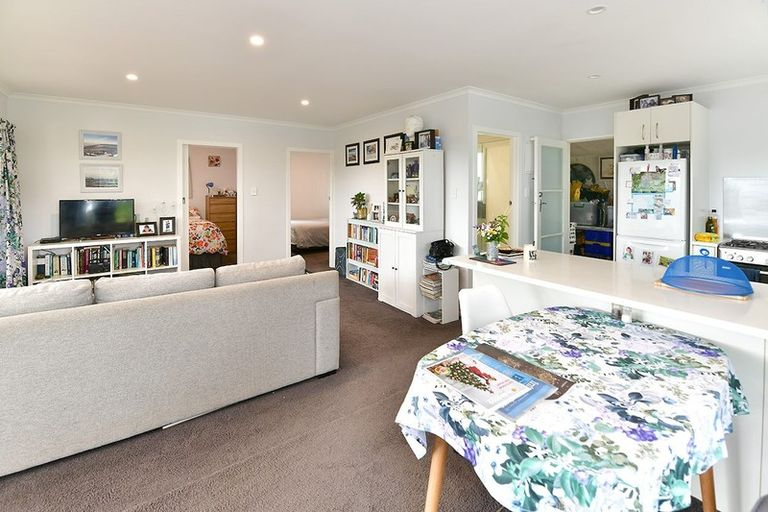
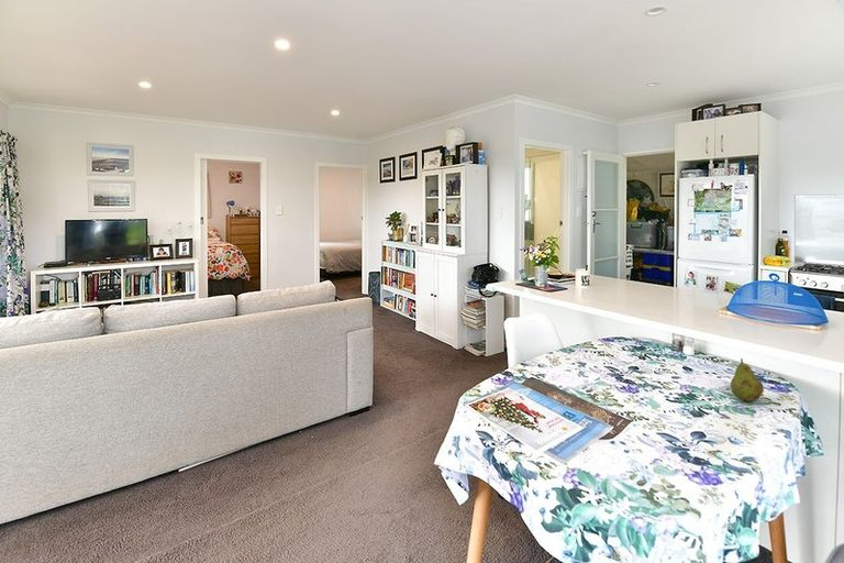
+ fruit (747, 379)
